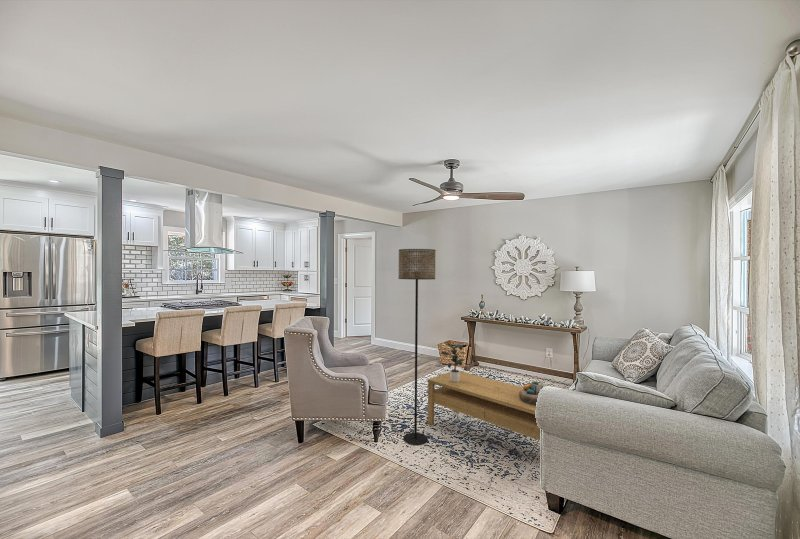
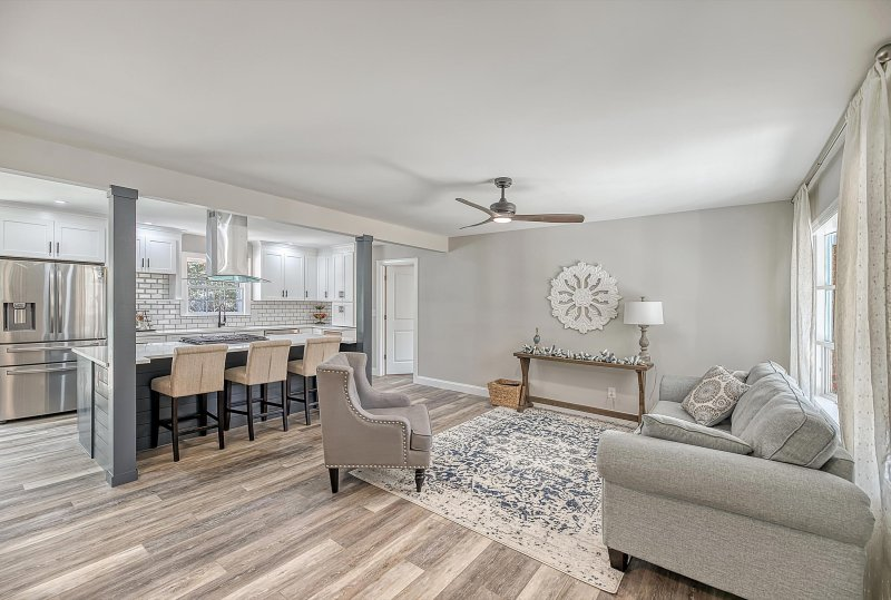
- decorative bowl (535, 390)
- potted plant (455, 360)
- coffee table (497, 413)
- floor lamp (416, 344)
